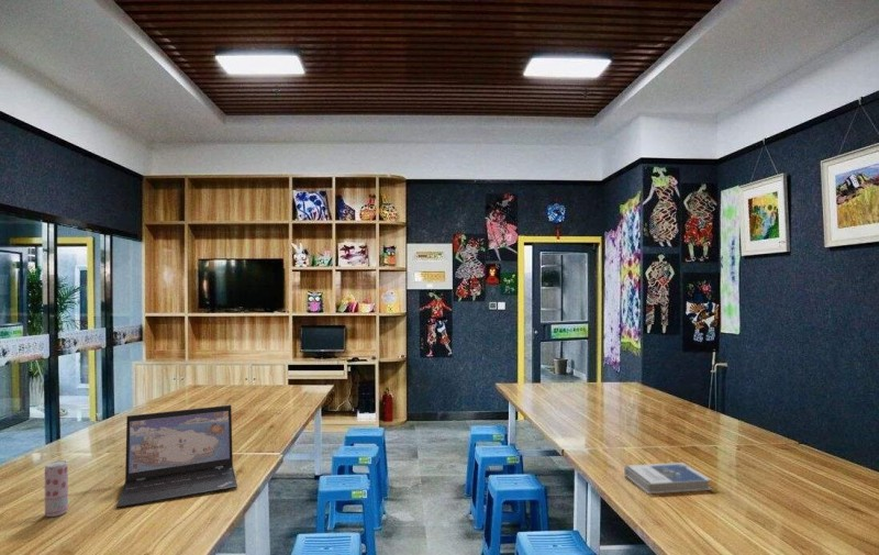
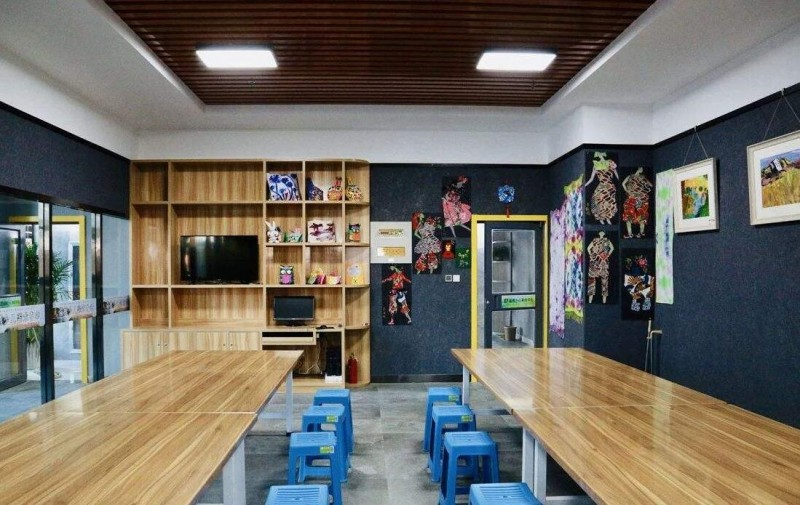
- laptop (180, 451)
- hardback book (666, 477)
- beverage can (56, 488)
